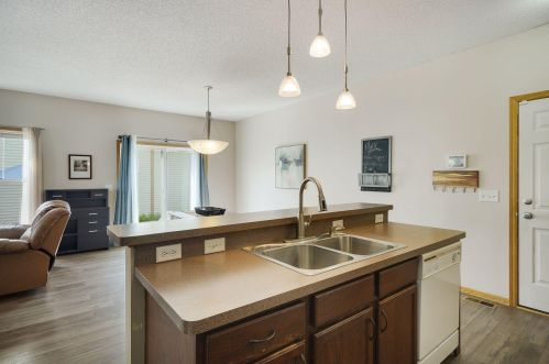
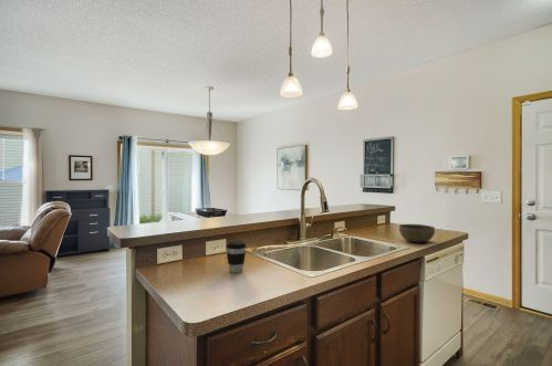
+ coffee cup (236, 257)
+ bowl (416, 233)
